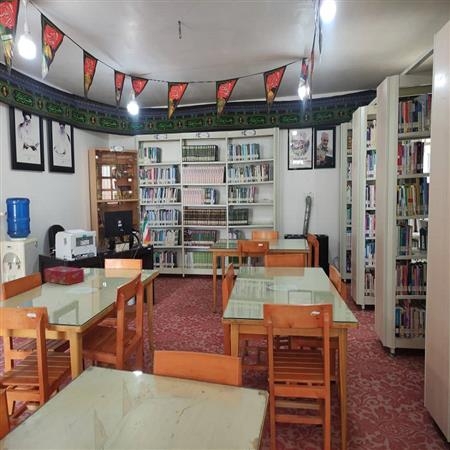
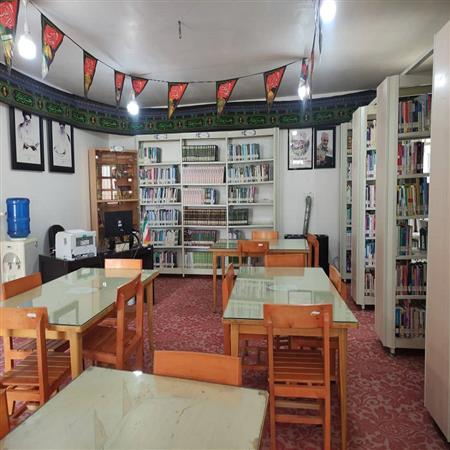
- tissue box (64, 275)
